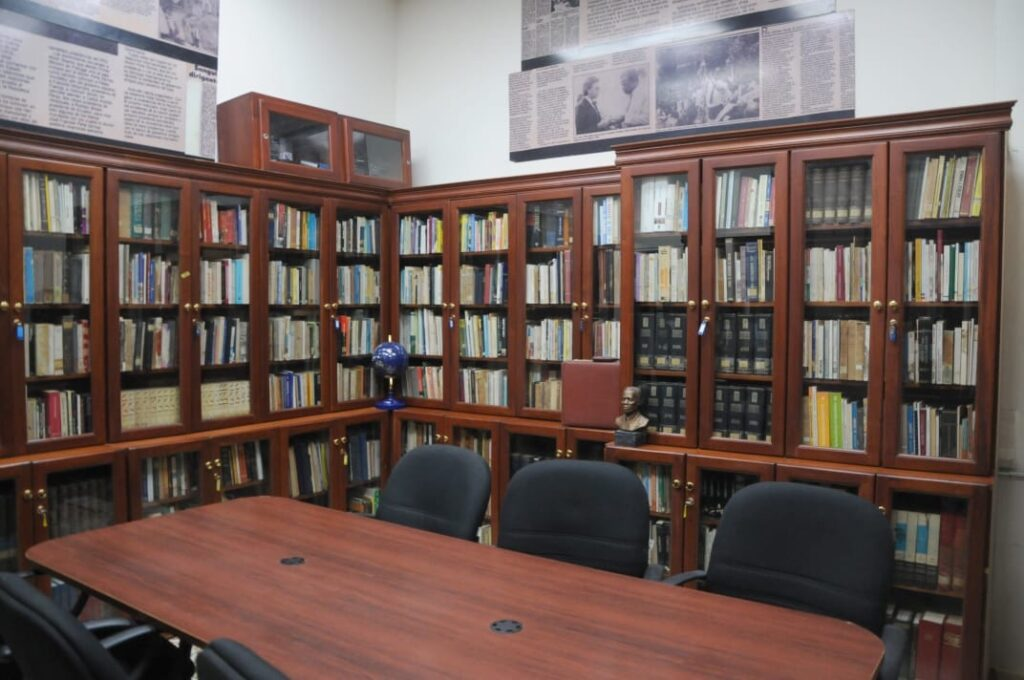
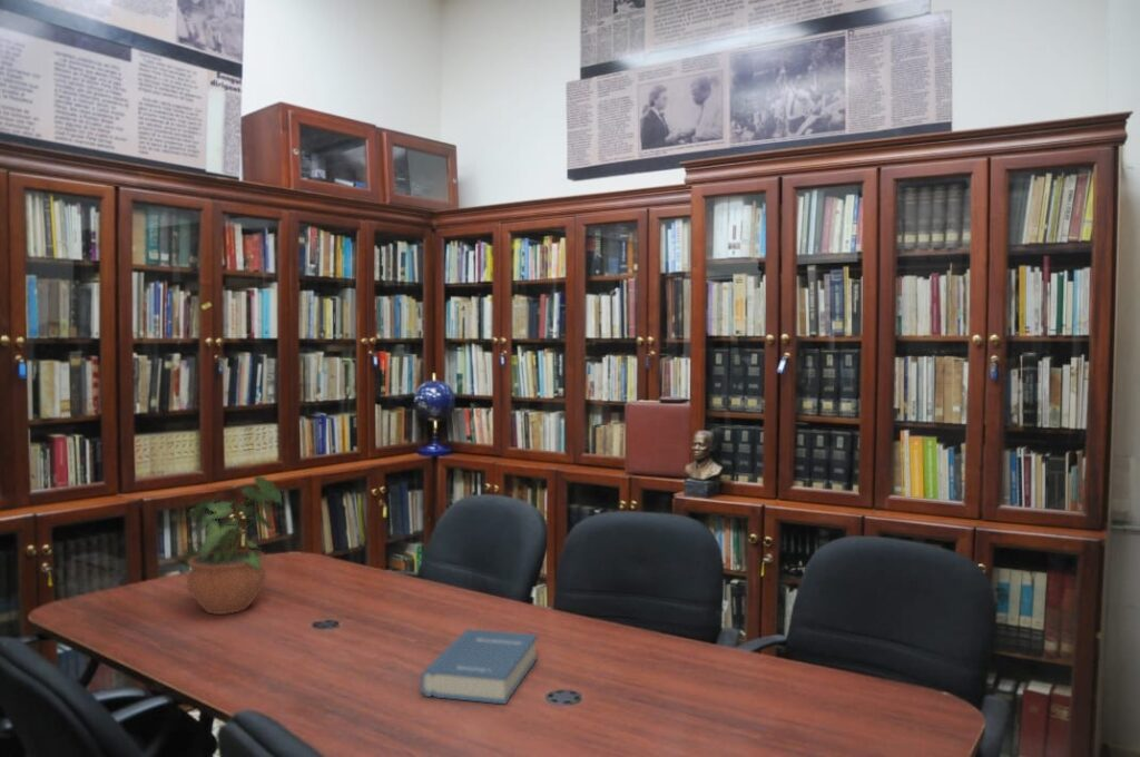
+ potted plant (238, 541)
+ hardback book (482, 662)
